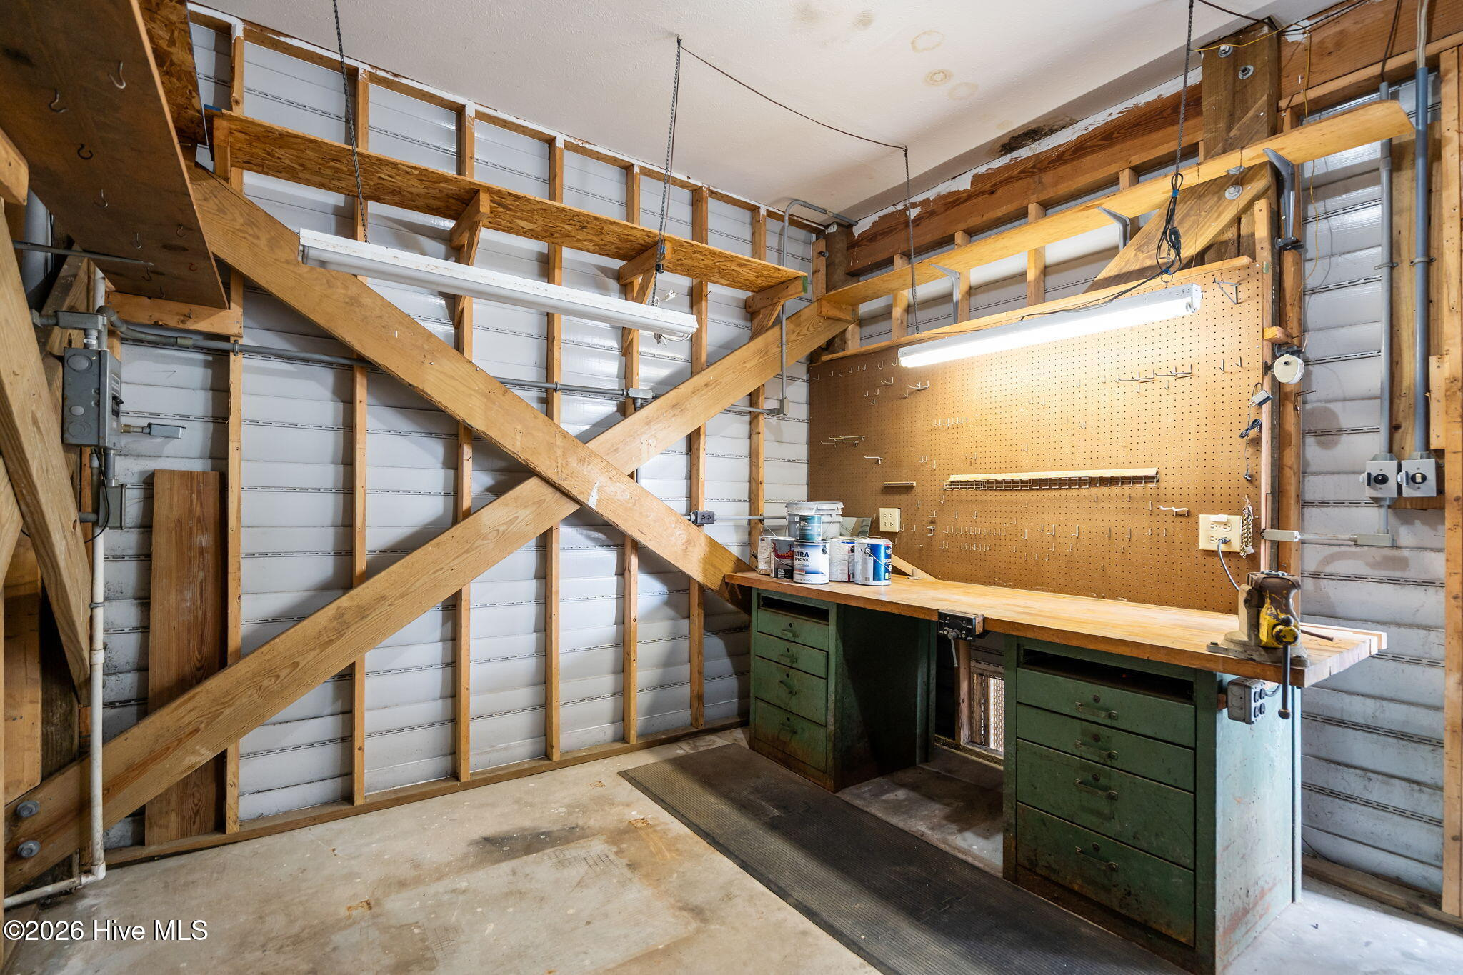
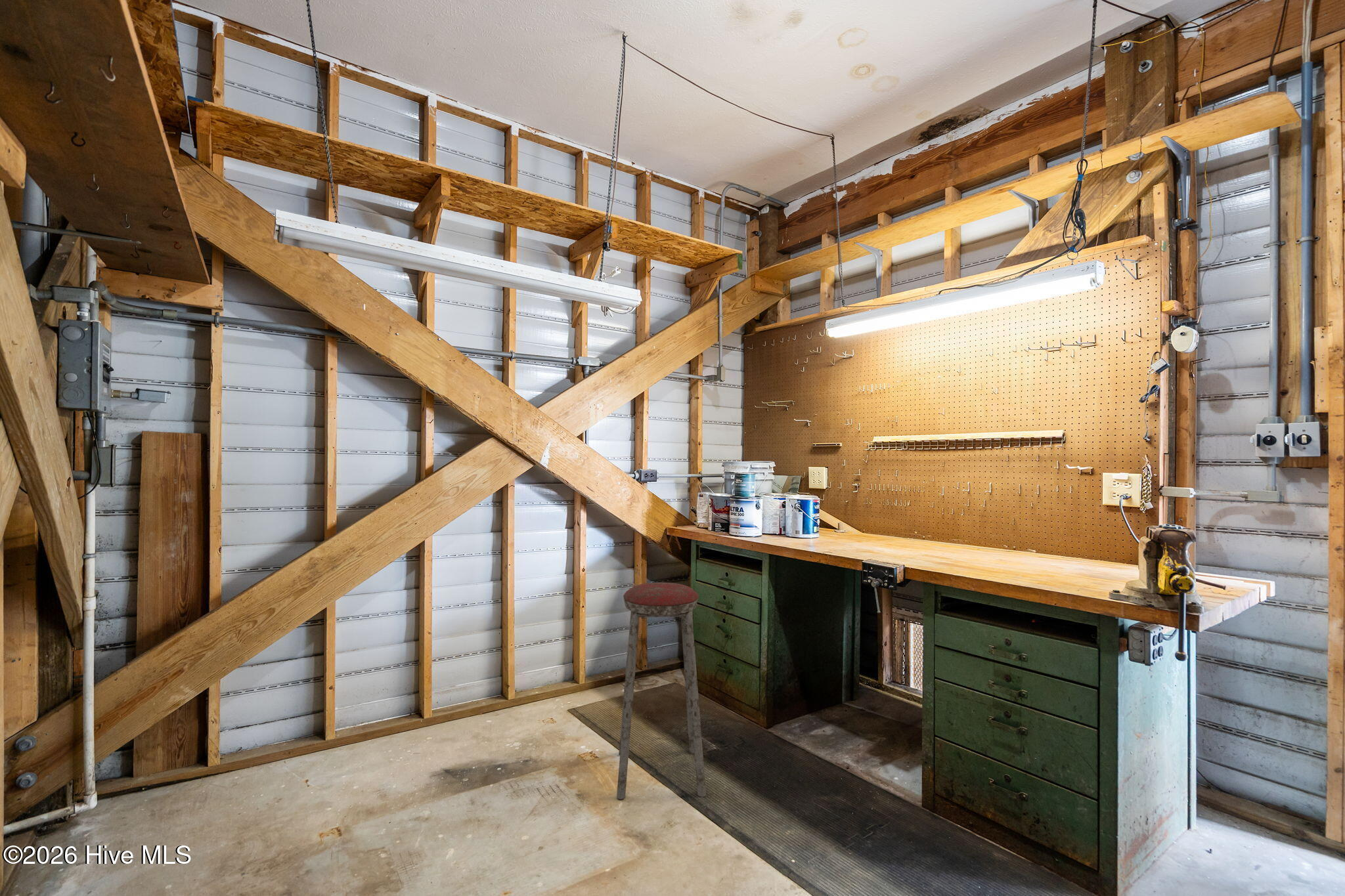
+ music stool (685, 679)
